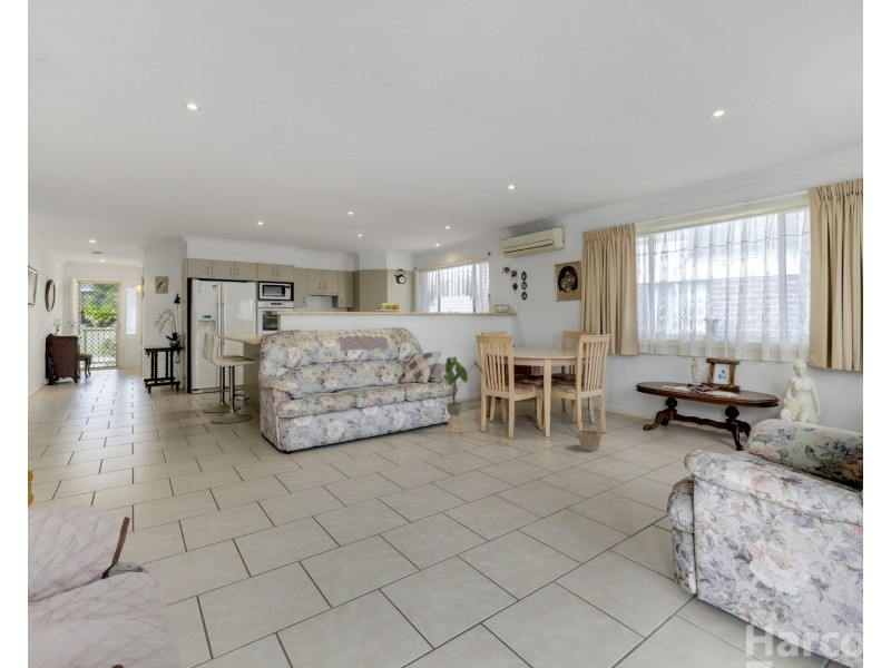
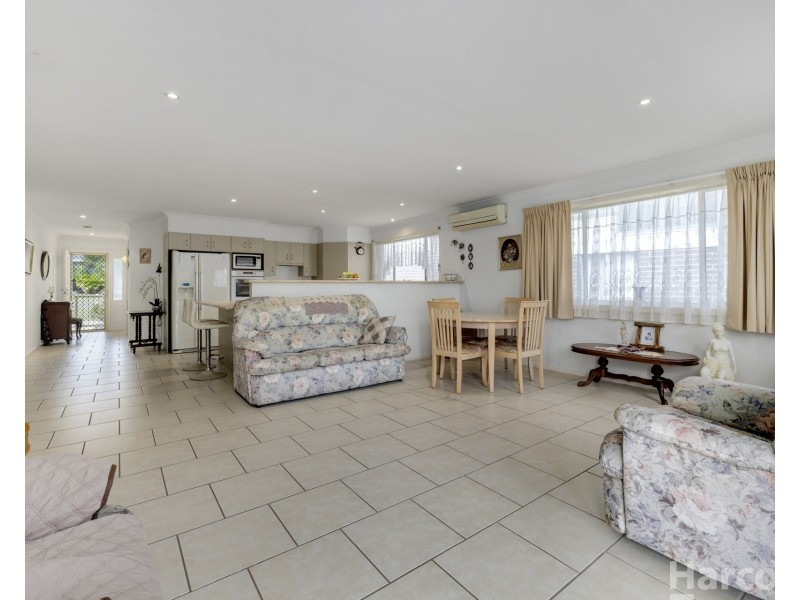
- basket (589, 430)
- house plant (456, 393)
